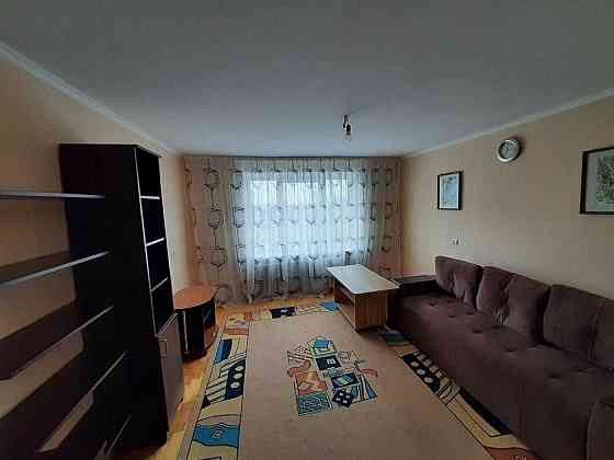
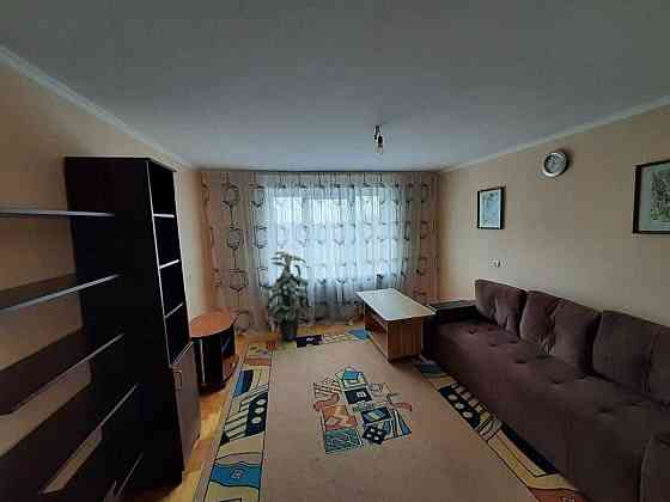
+ indoor plant (286, 295)
